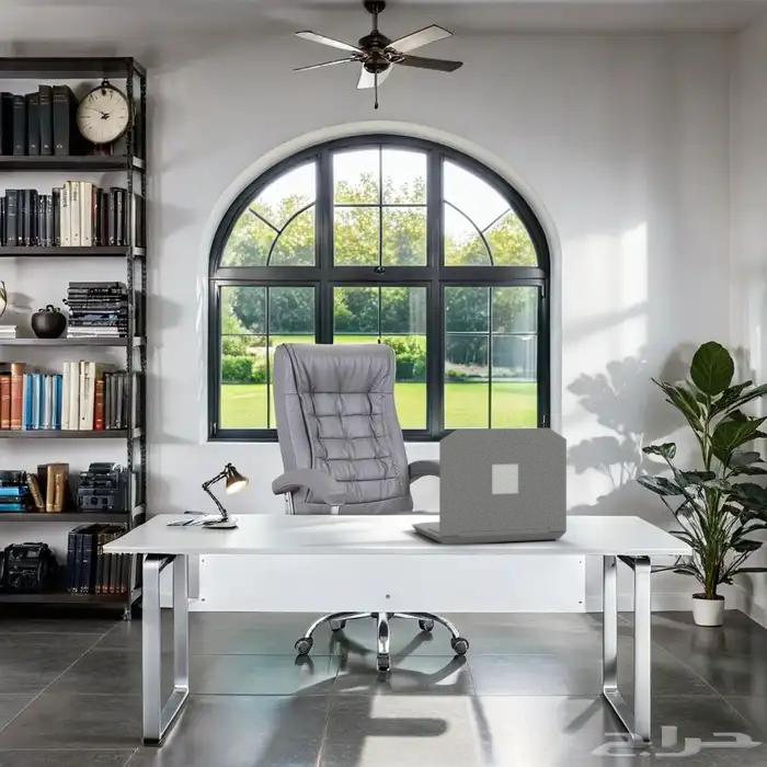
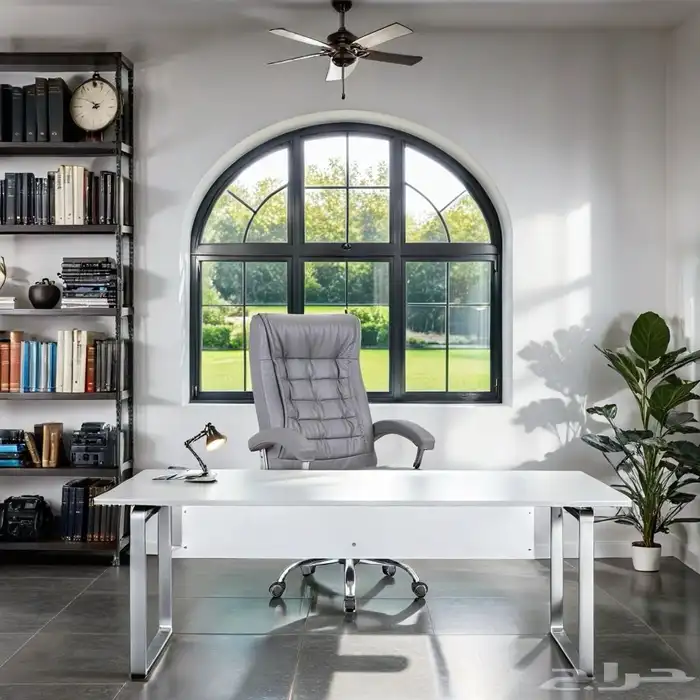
- laptop (484, 480)
